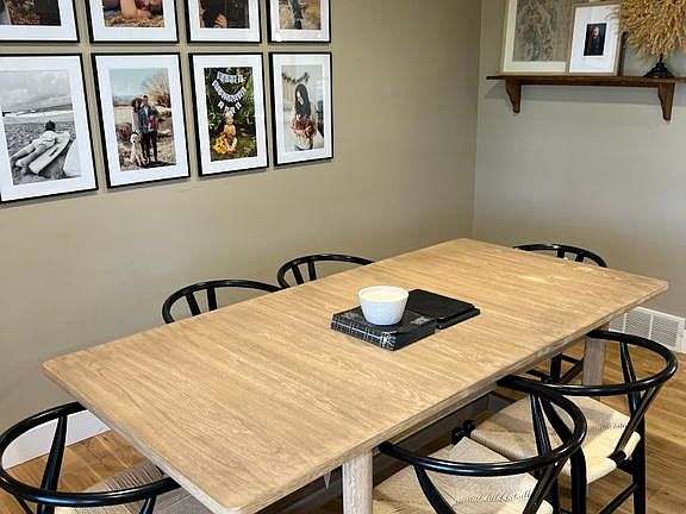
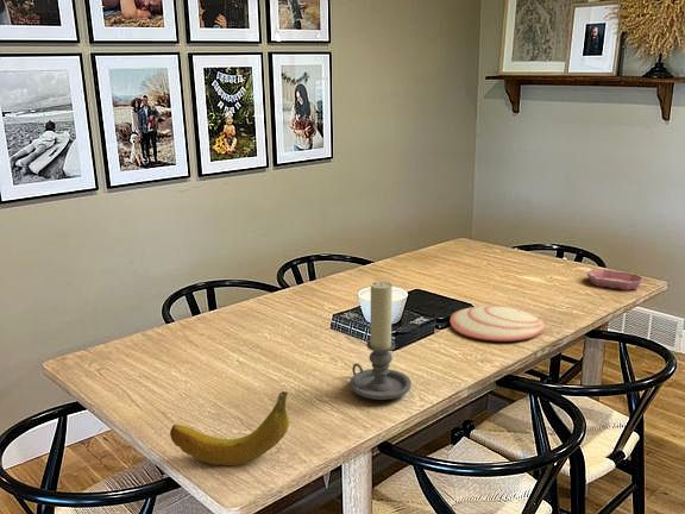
+ bowl (614, 280)
+ fruit (231, 439)
+ plate (496, 319)
+ candle holder (376, 336)
